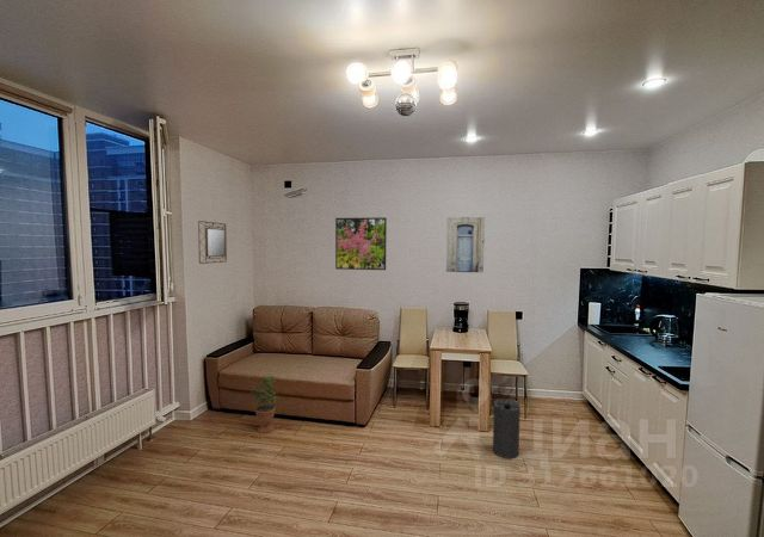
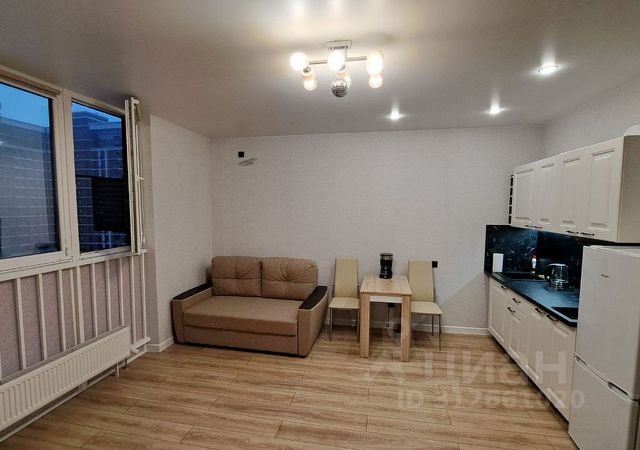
- potted plant (264, 401)
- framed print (361, 243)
- wall art (464, 245)
- speaker (506, 421)
- home mirror (214, 242)
